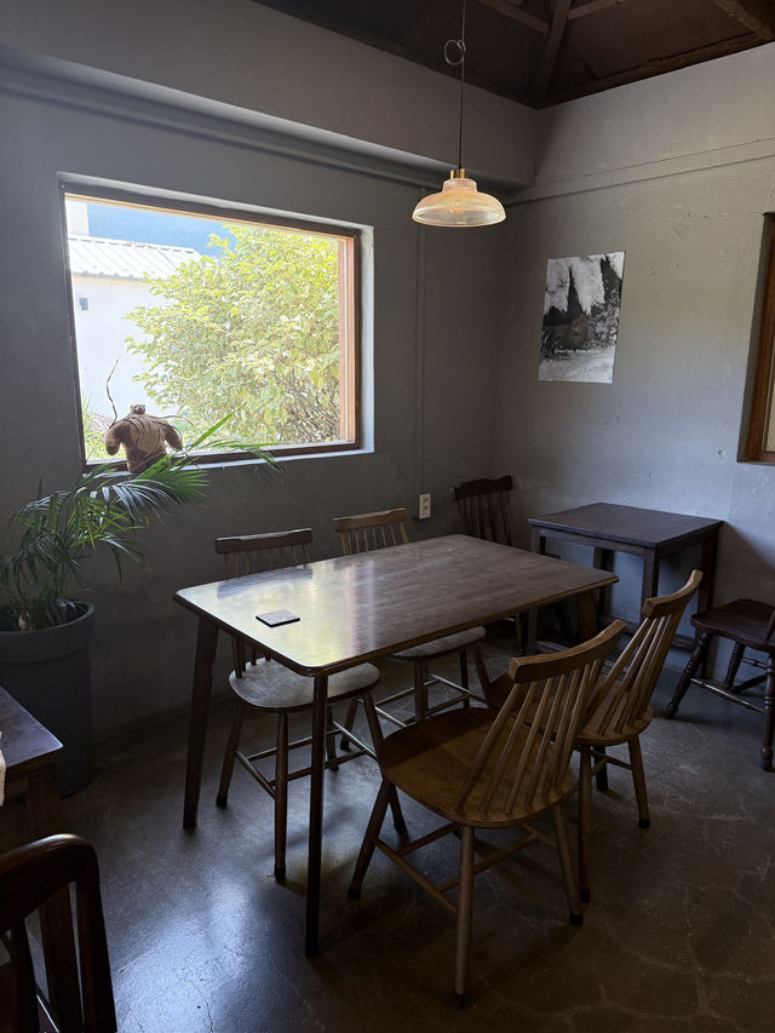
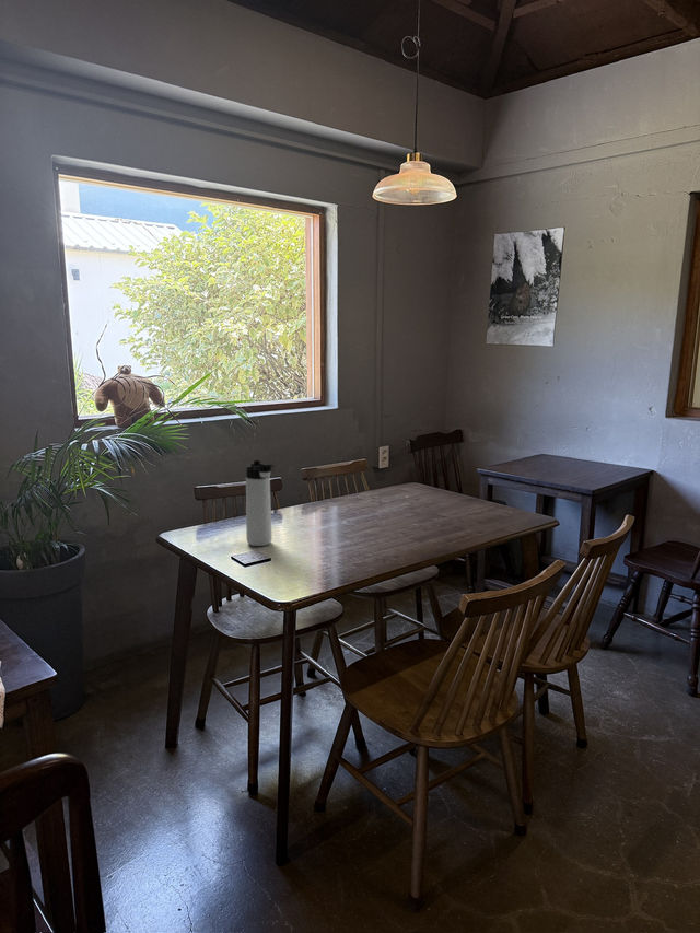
+ thermos bottle (260, 503)
